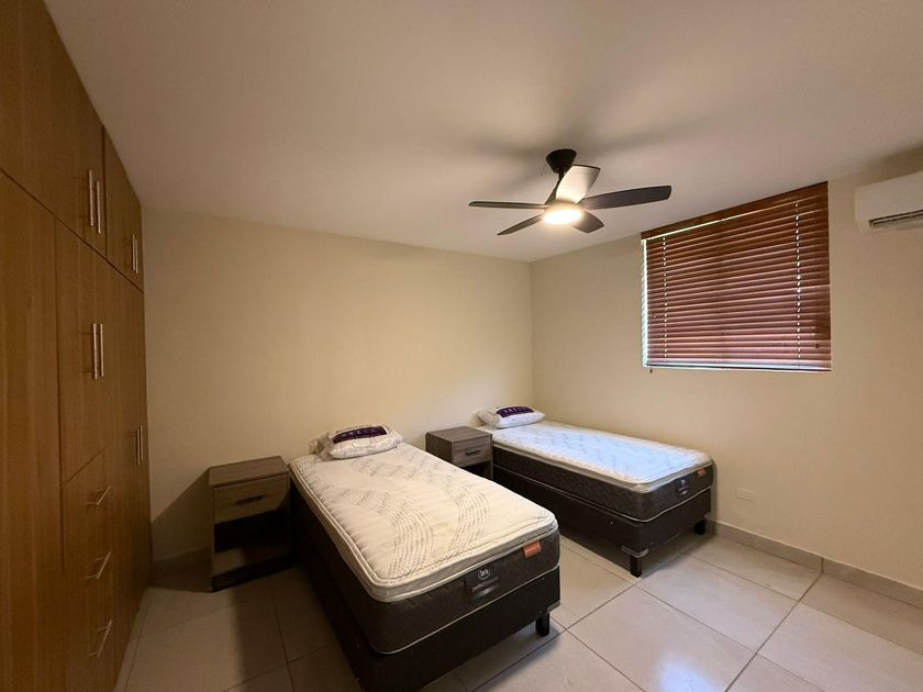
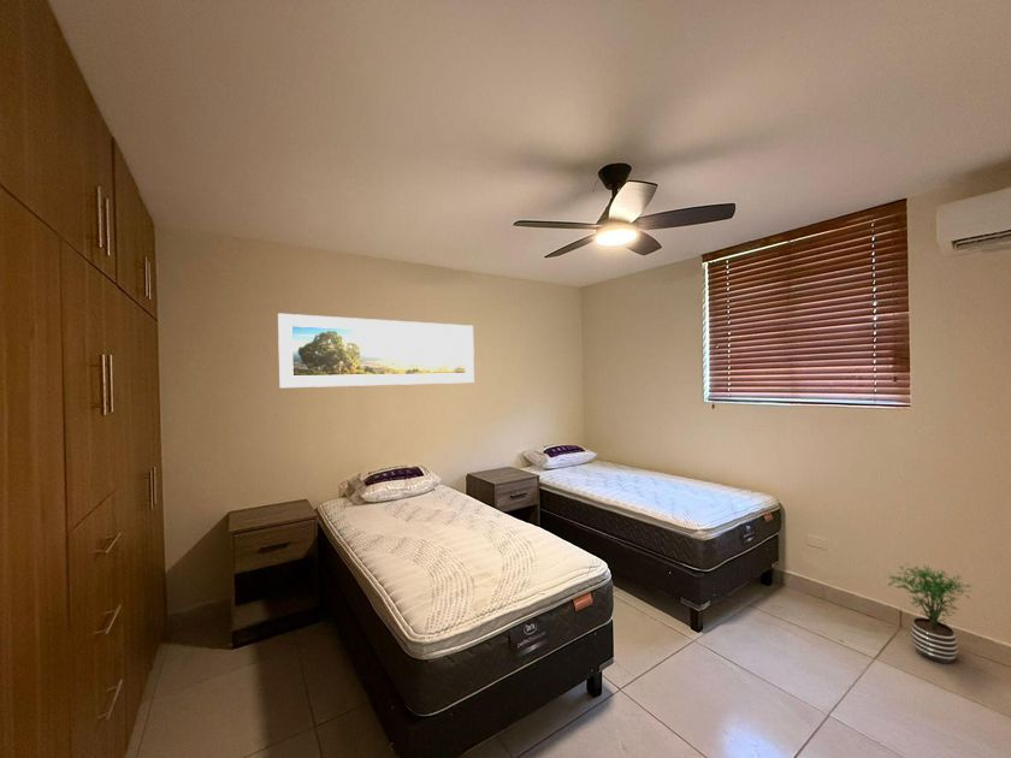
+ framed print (389, 353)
+ potted plant (929, 611)
